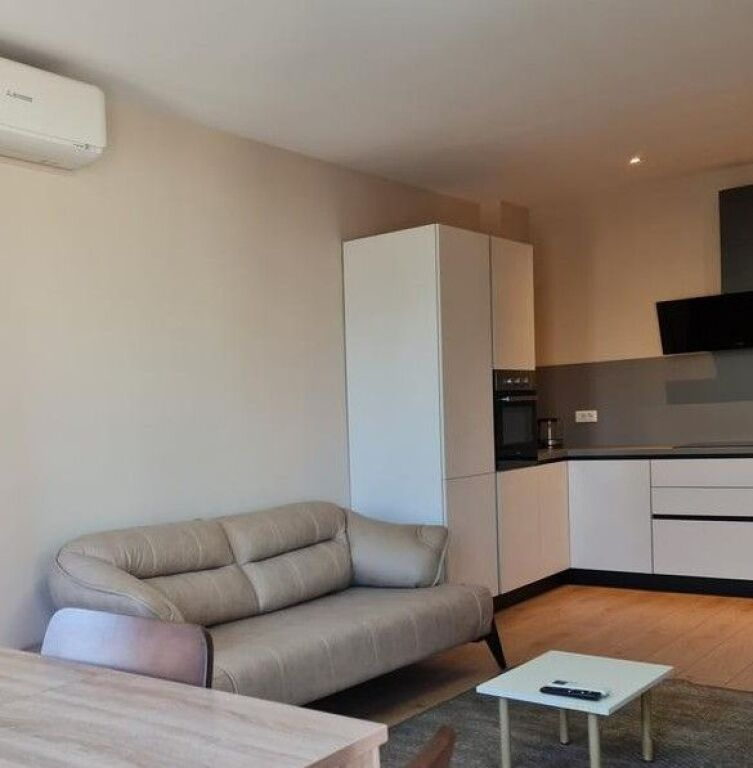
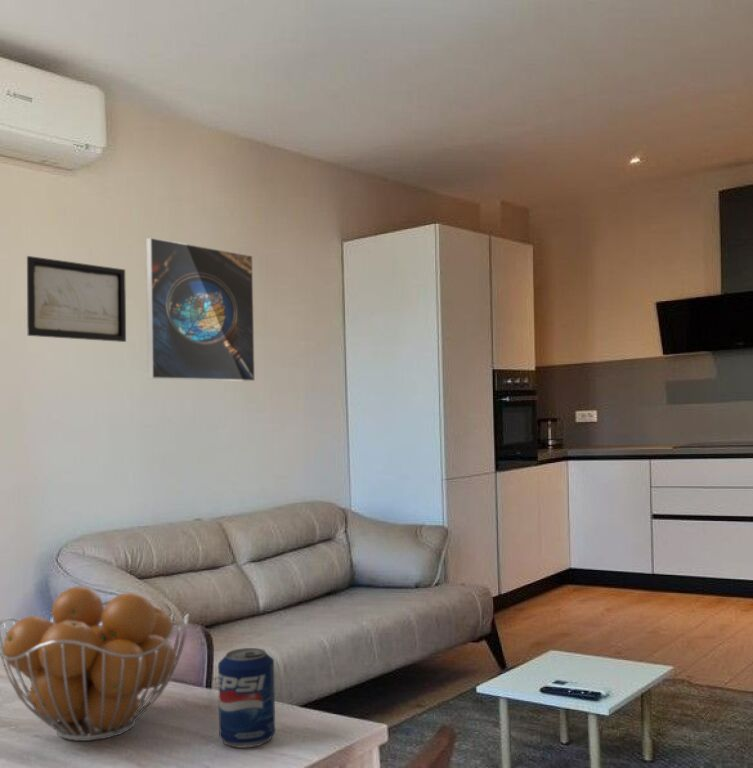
+ fruit basket (95, 658)
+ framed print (203, 313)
+ wall art (78, 301)
+ beverage can (246, 695)
